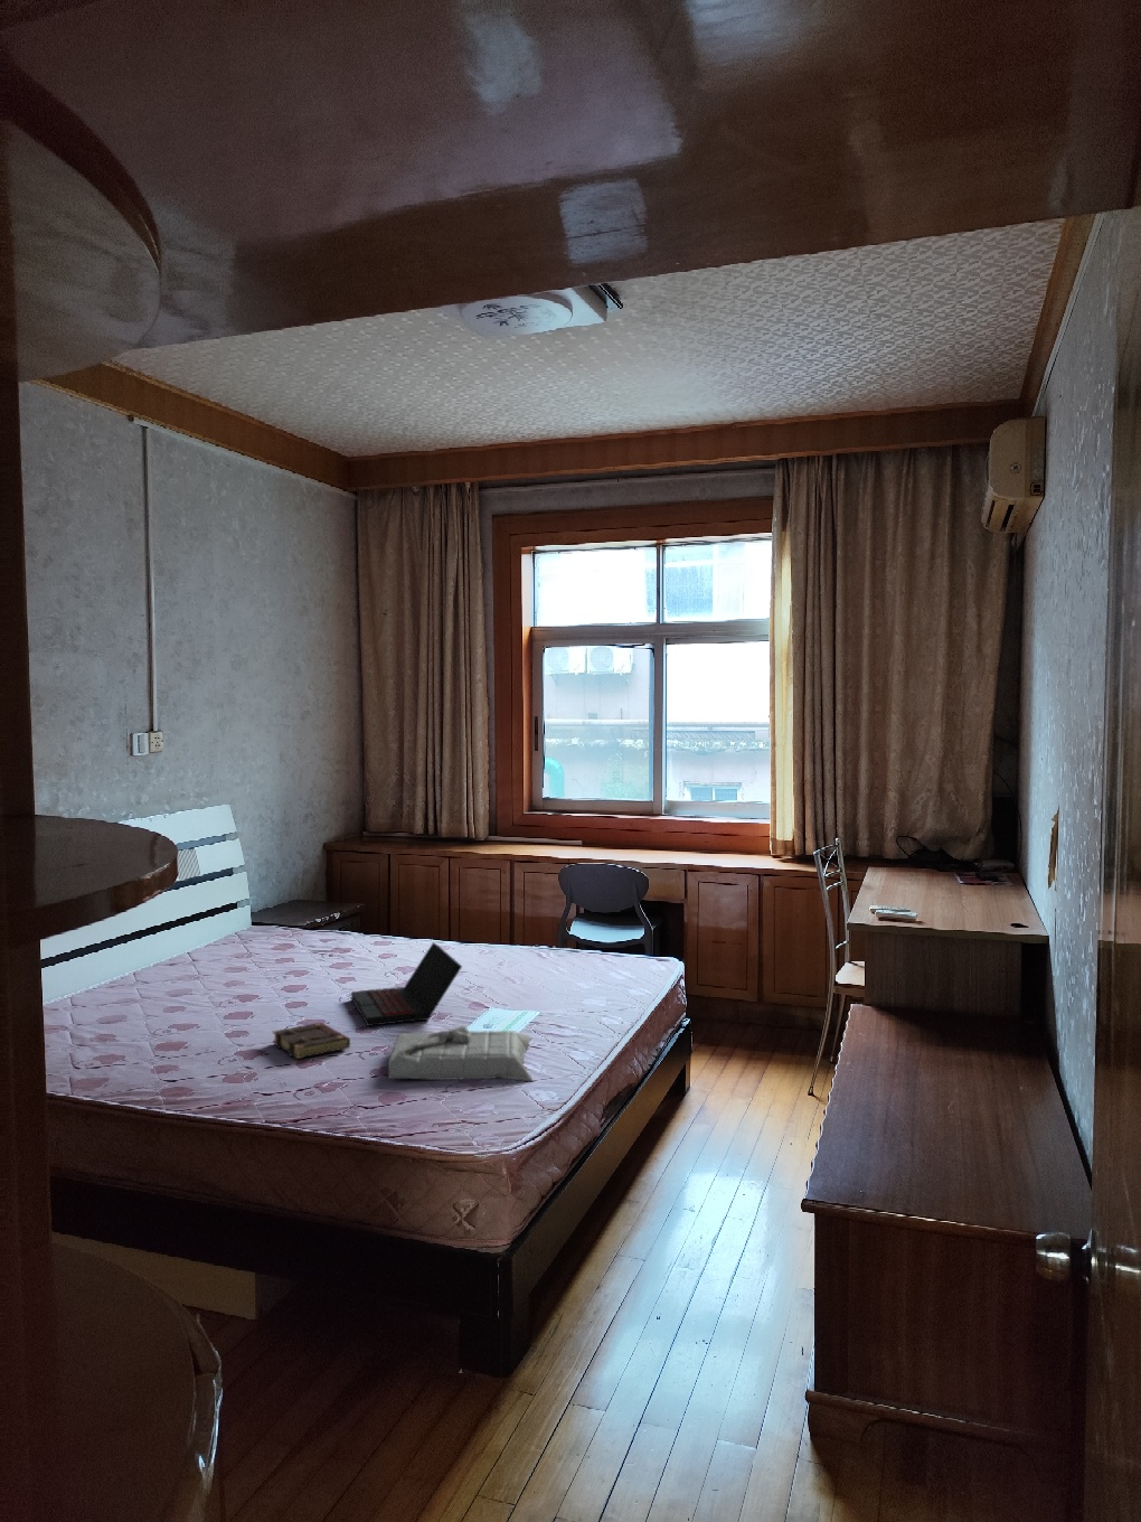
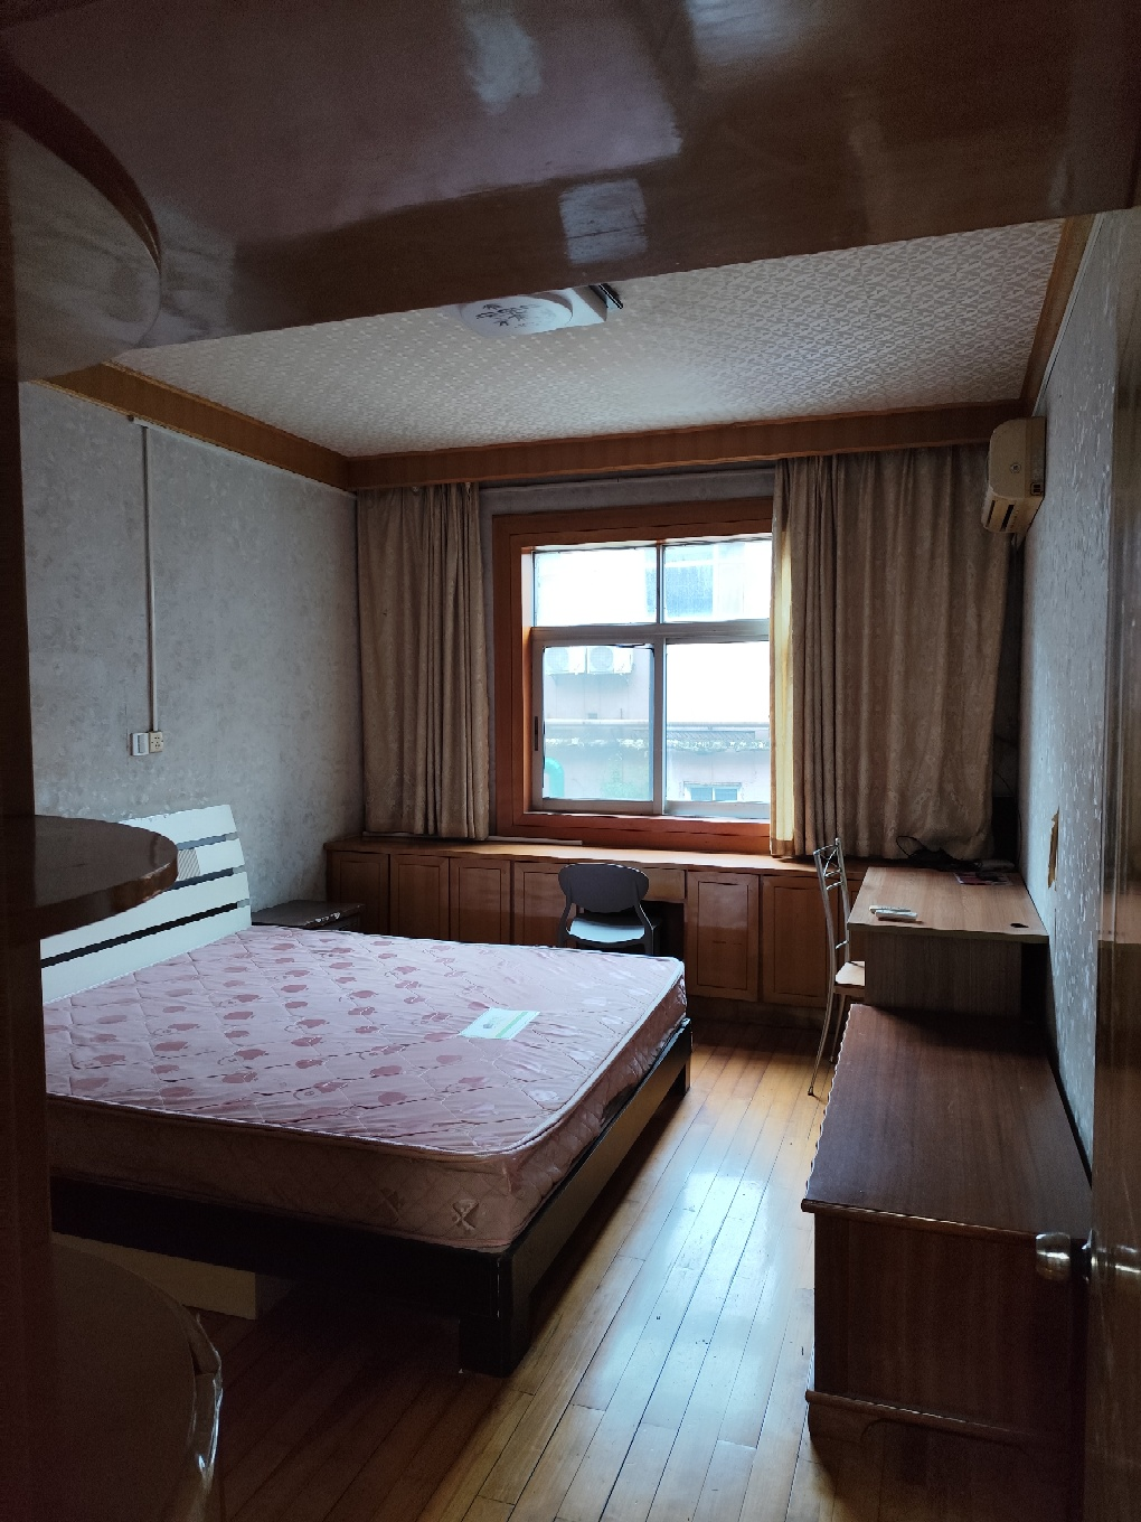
- laptop (408, 982)
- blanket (463, 1049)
- book (310, 1039)
